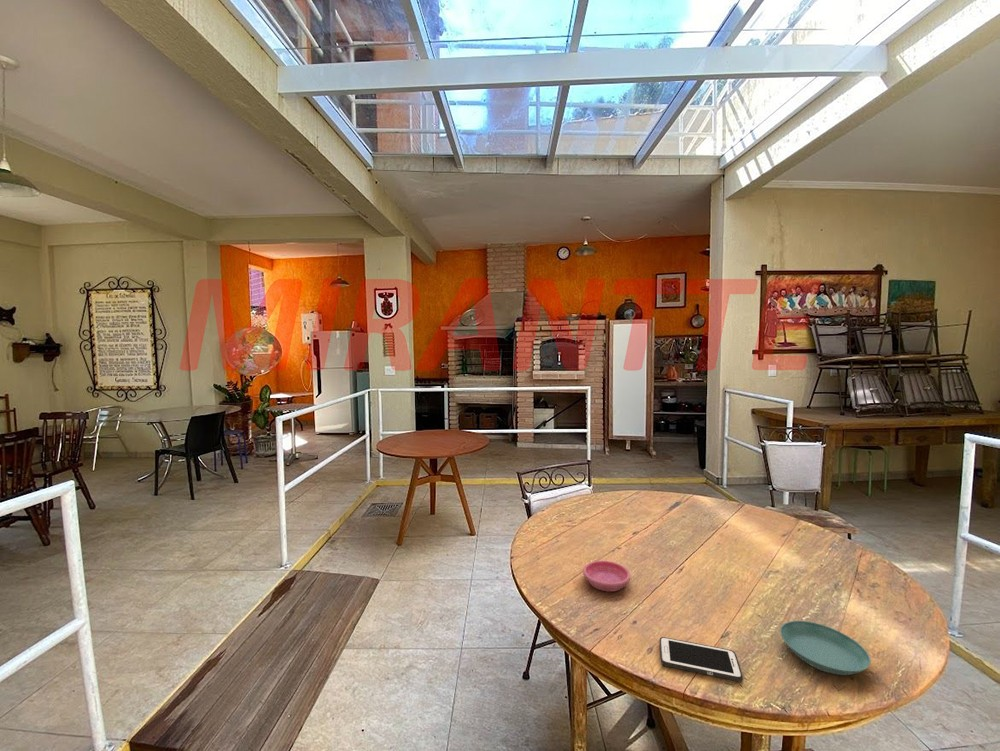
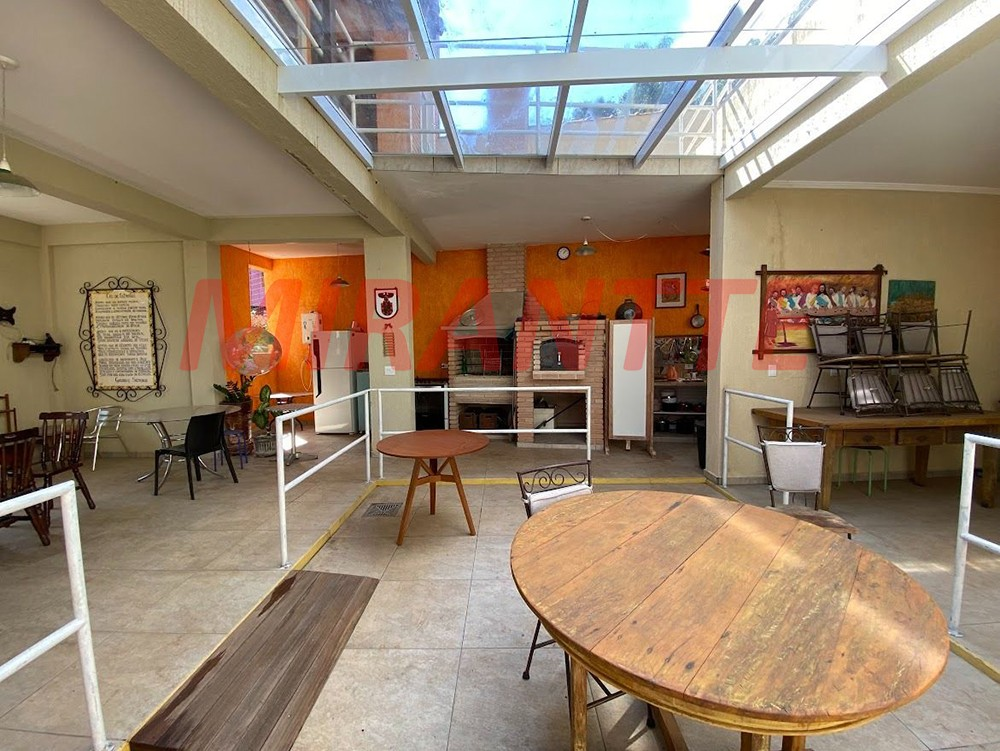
- saucer (822, 649)
- saucer (606, 576)
- cell phone (698, 658)
